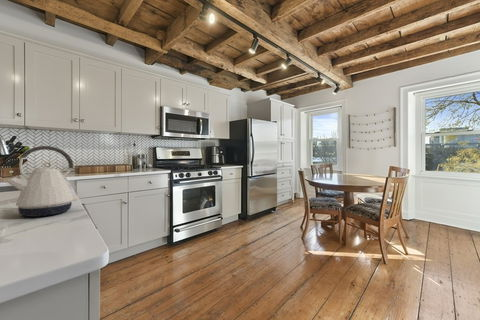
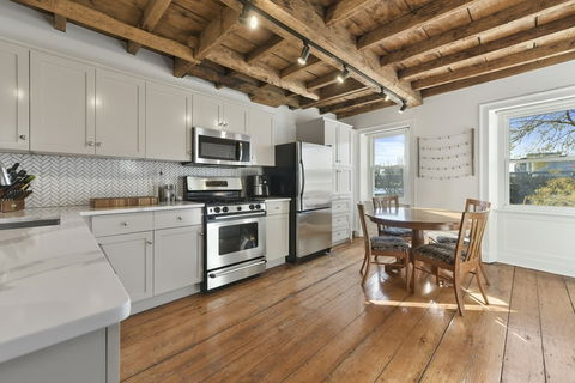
- kettle (44, 179)
